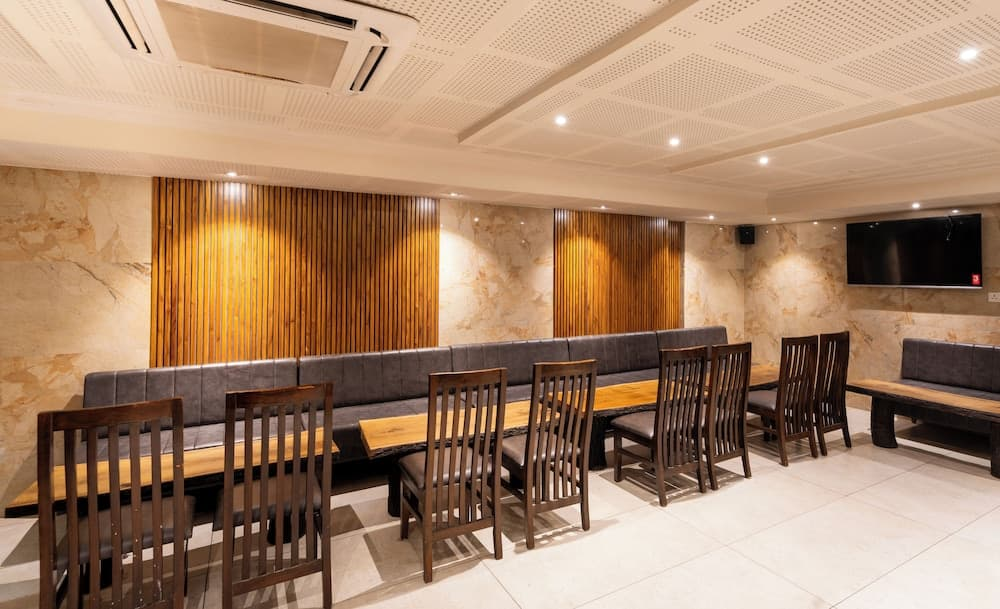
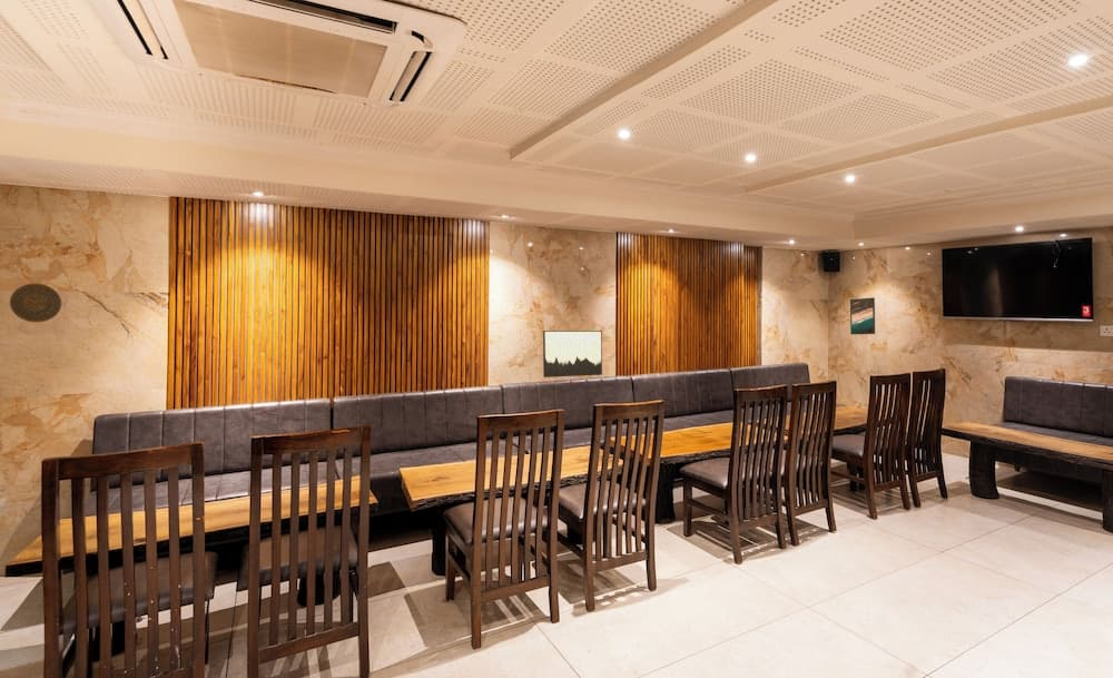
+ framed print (861, 316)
+ wall art (573, 353)
+ decorative plate (36, 302)
